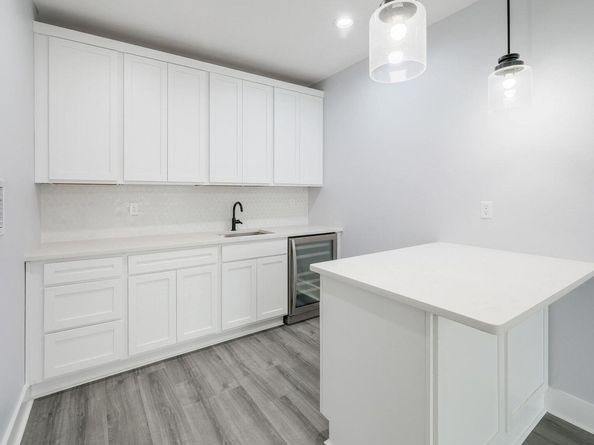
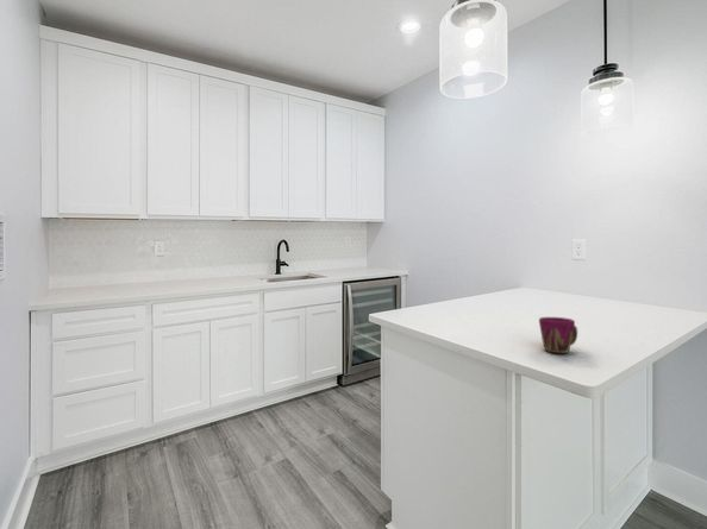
+ cup (559, 334)
